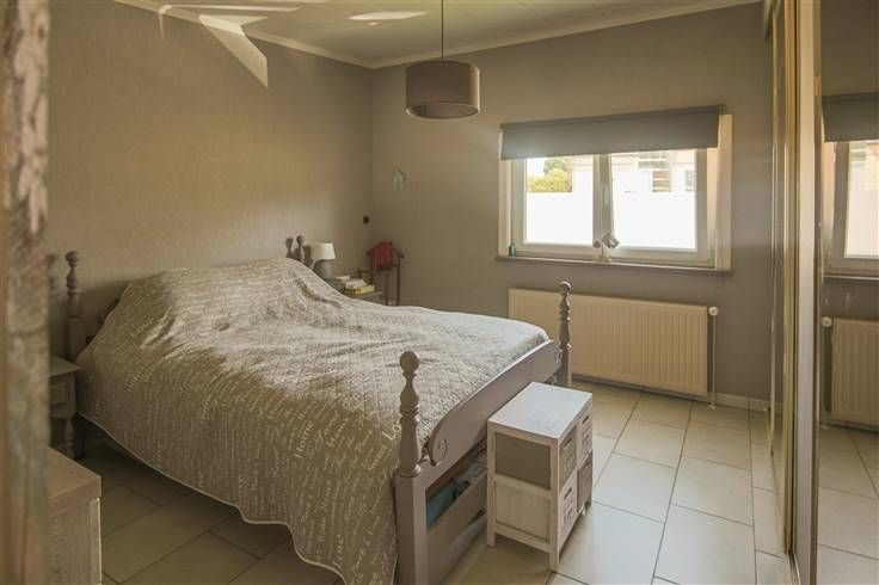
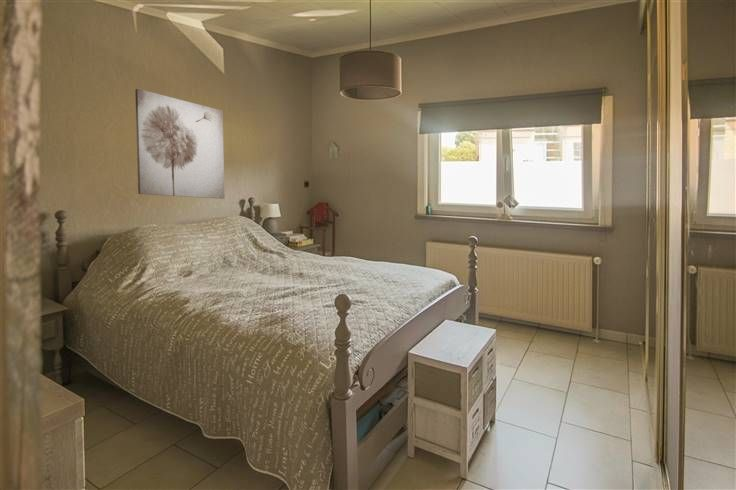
+ wall art (183, 148)
